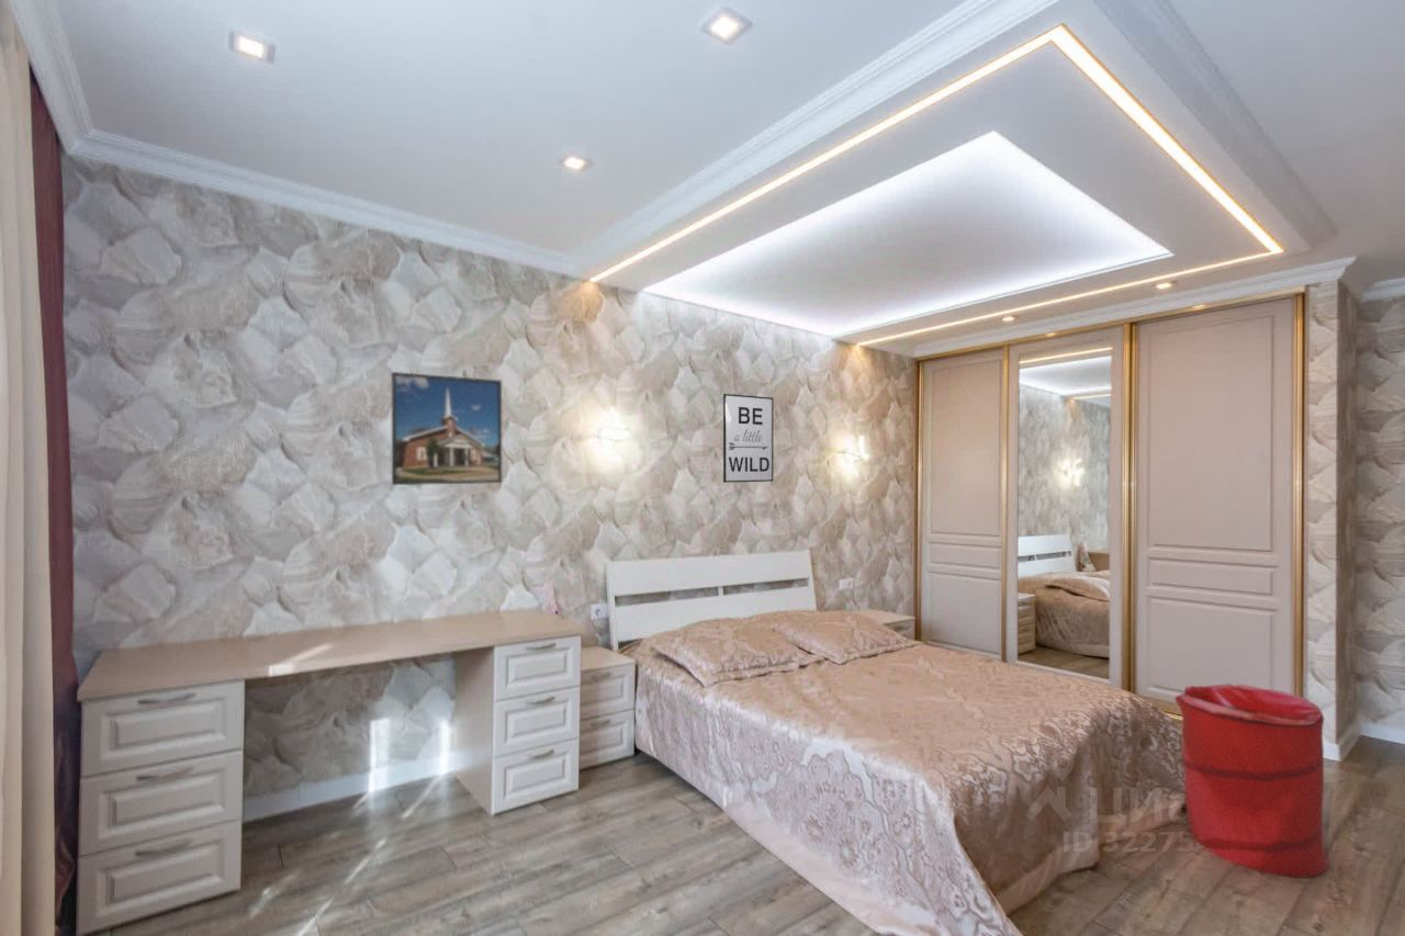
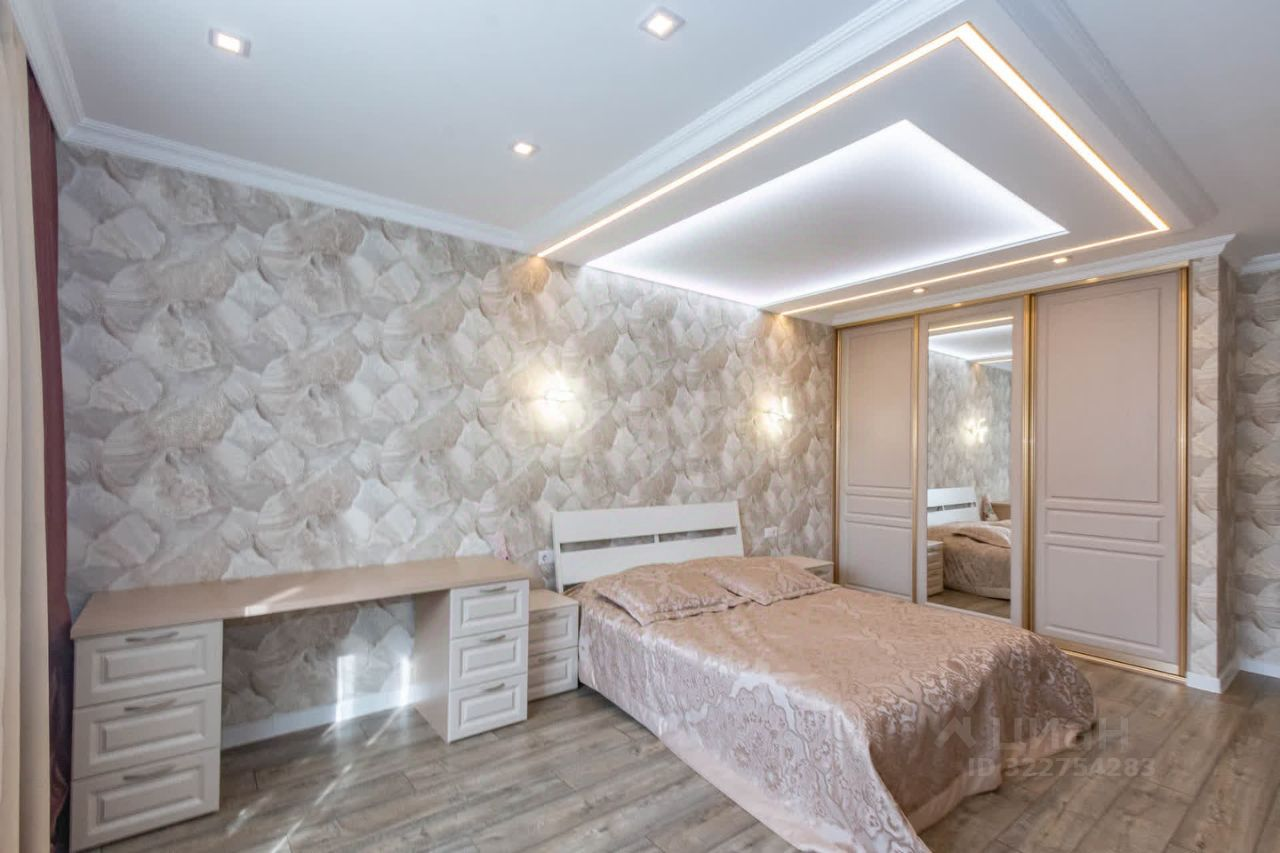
- laundry hamper (1248, 769)
- wall art (749, 438)
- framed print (449, 430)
